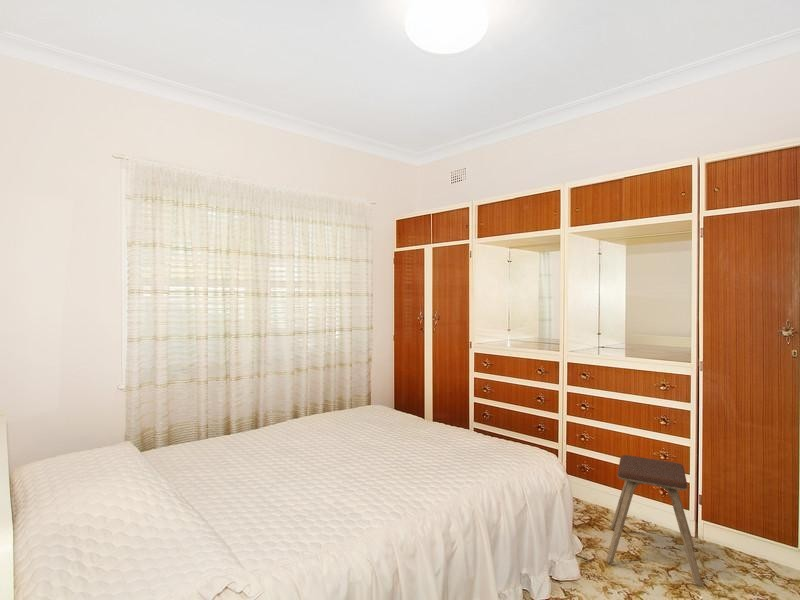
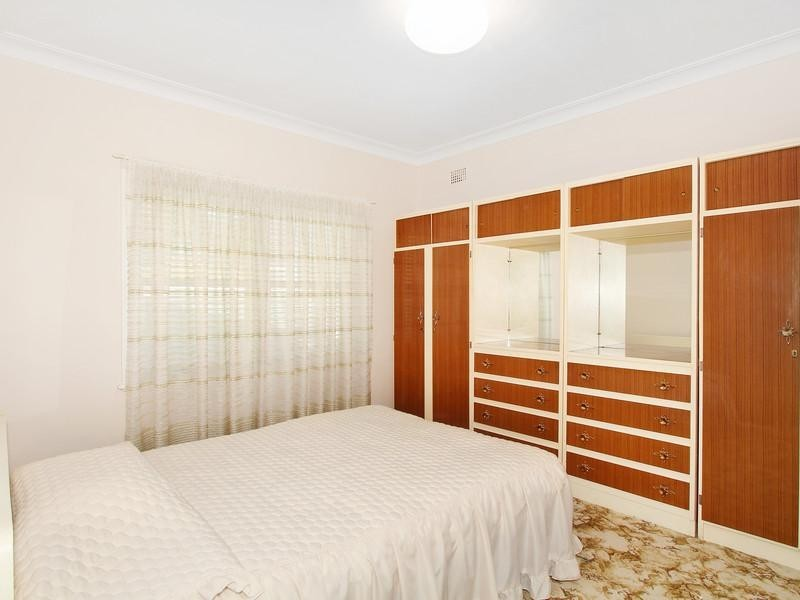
- music stool (672, 504)
